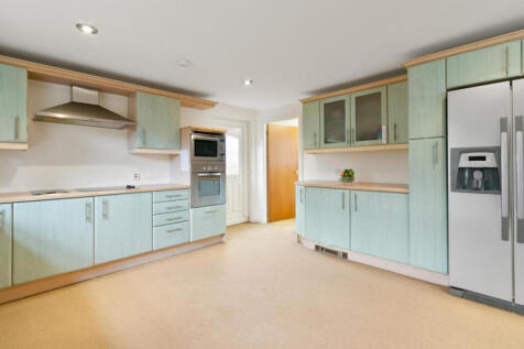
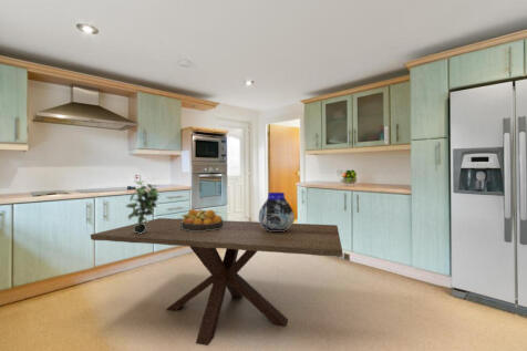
+ vase (276, 211)
+ dining table (224, 271)
+ fruit bowl (203, 217)
+ potted plant (144, 206)
